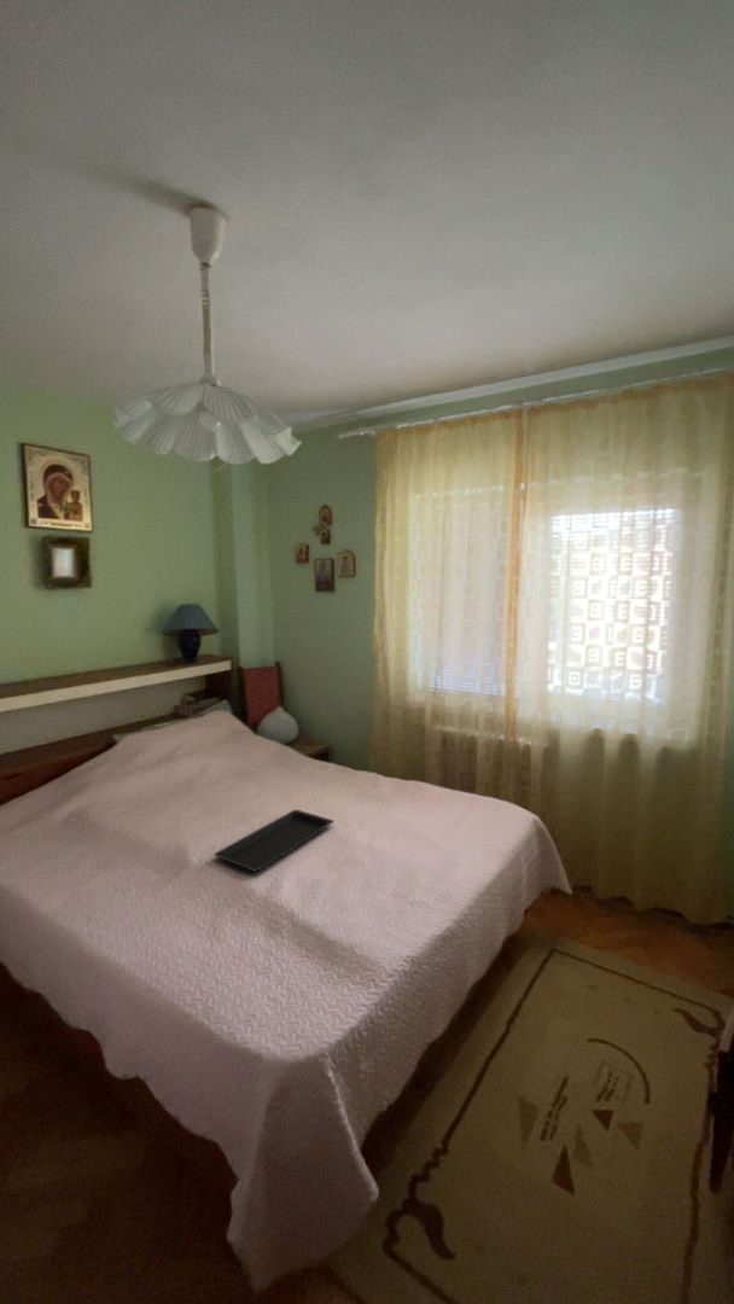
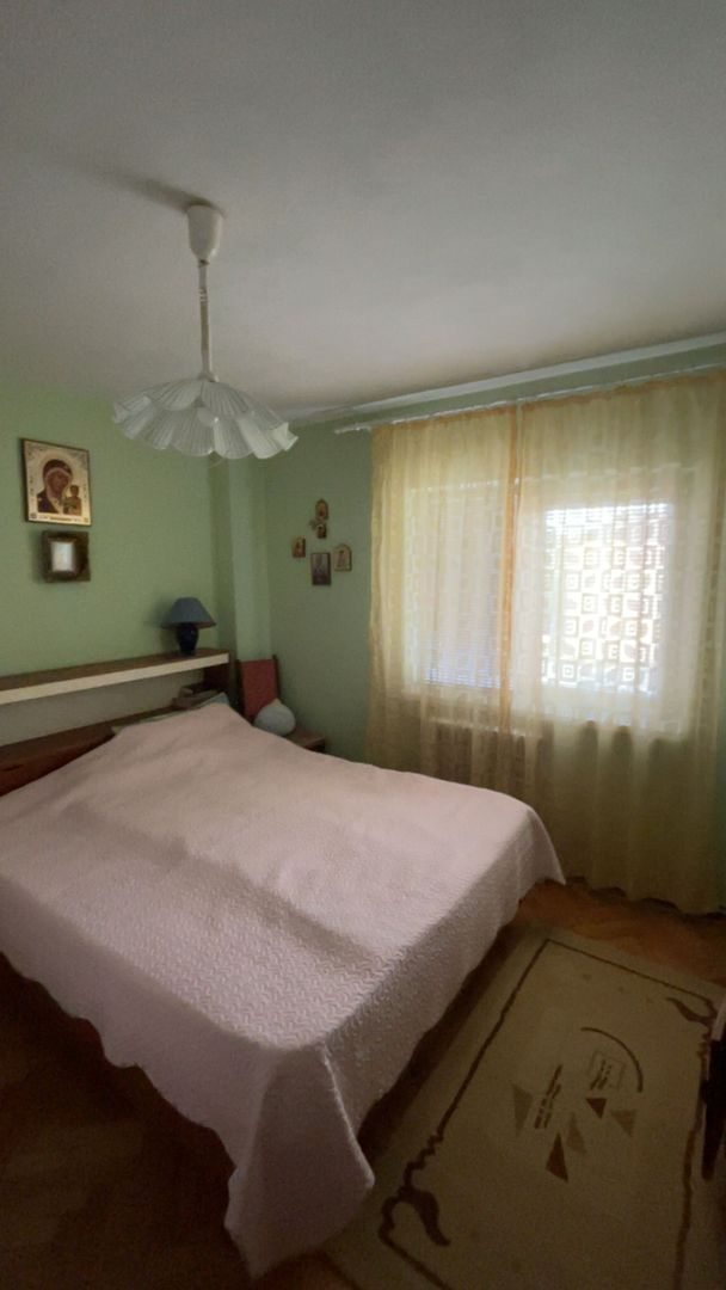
- serving tray (278, 839)
